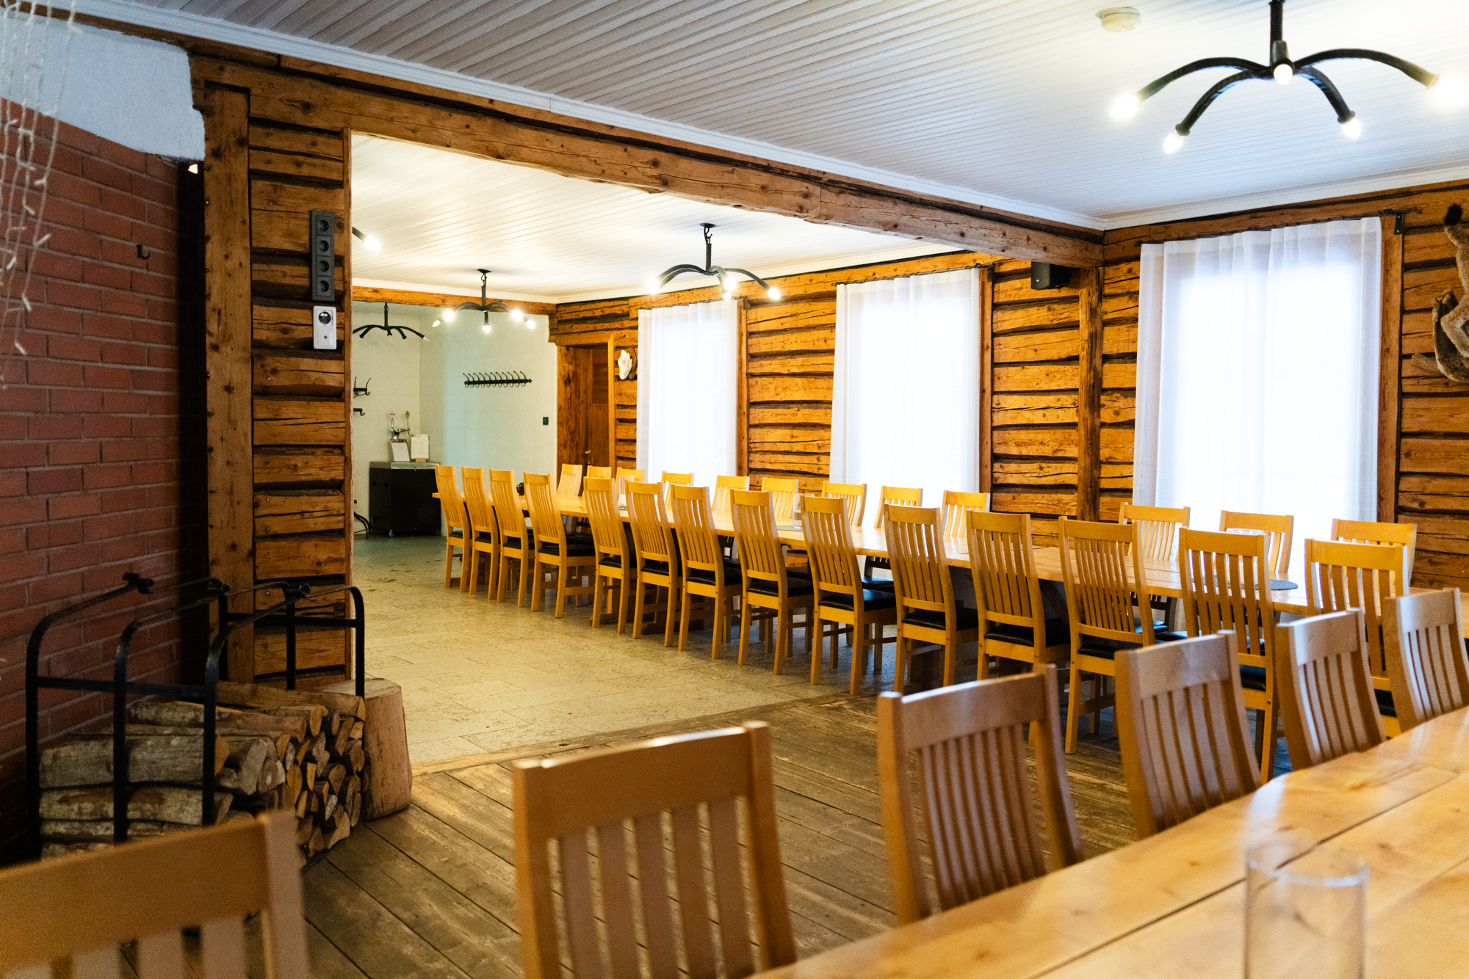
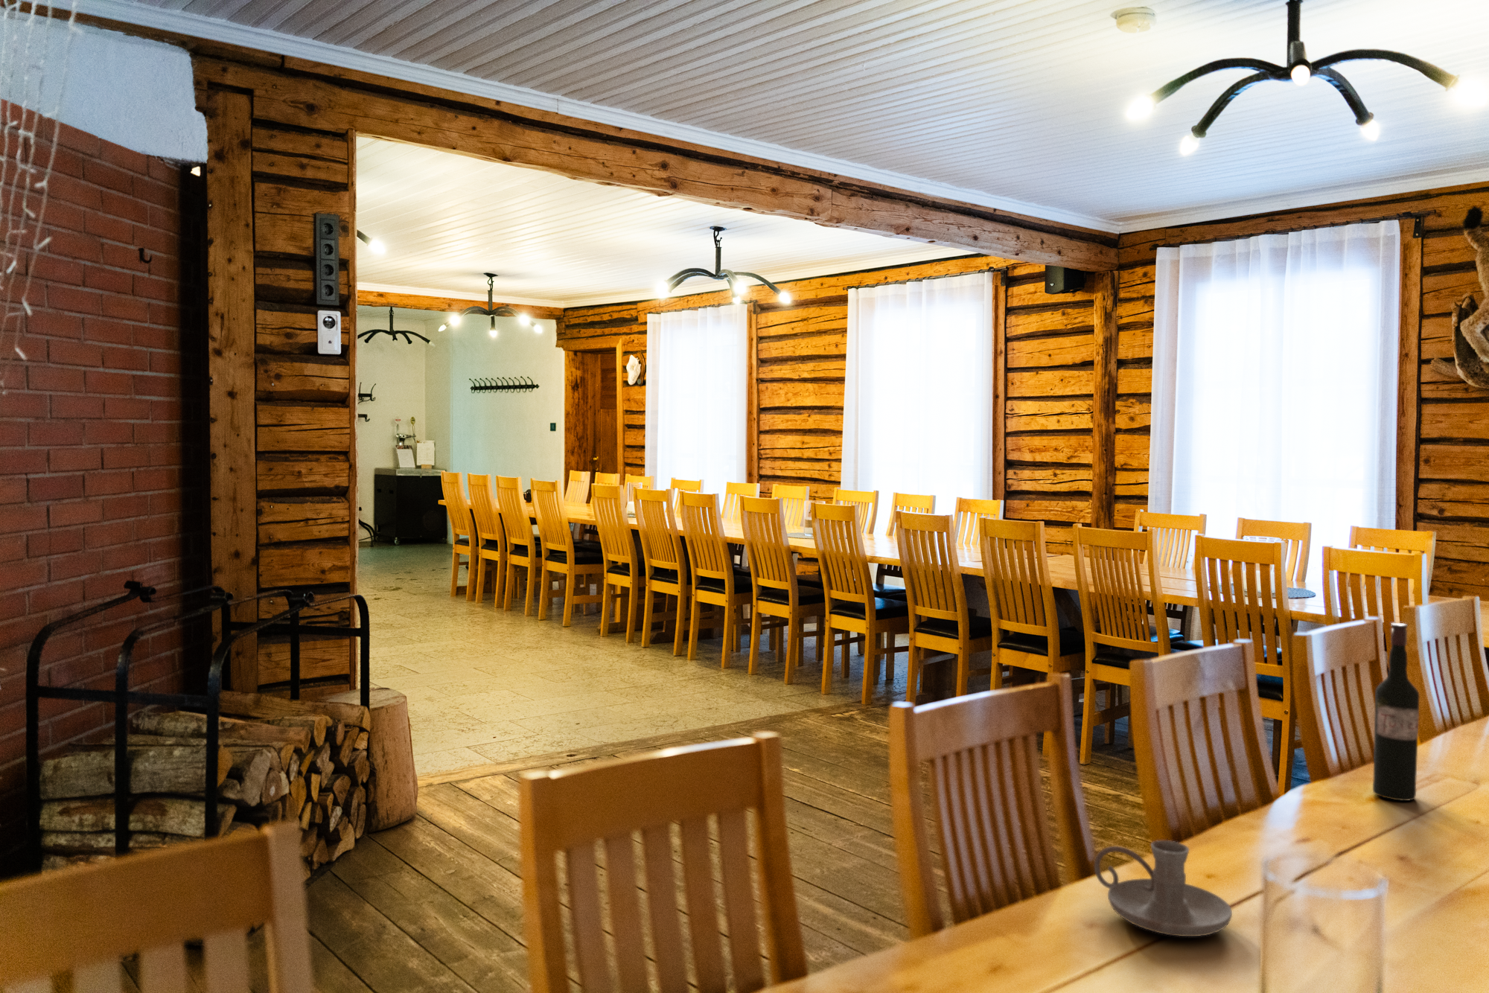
+ candle holder (1157, 880)
+ wine bottle (1397, 709)
